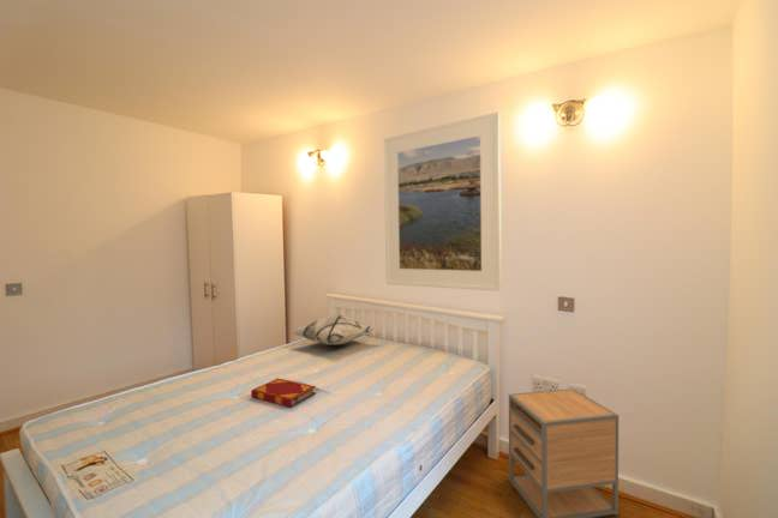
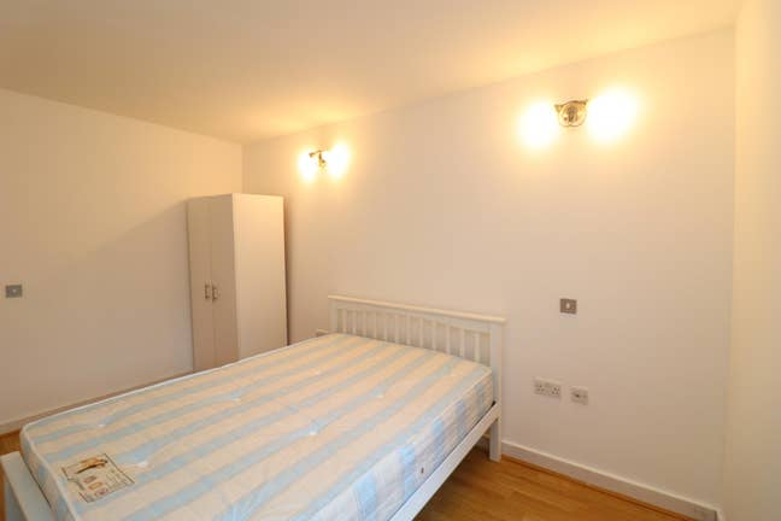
- hardback book (283, 391)
- nightstand (559, 450)
- decorative pillow (334, 330)
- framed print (437, 207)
